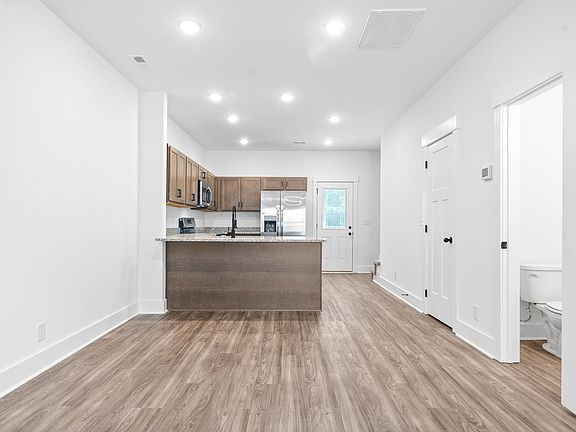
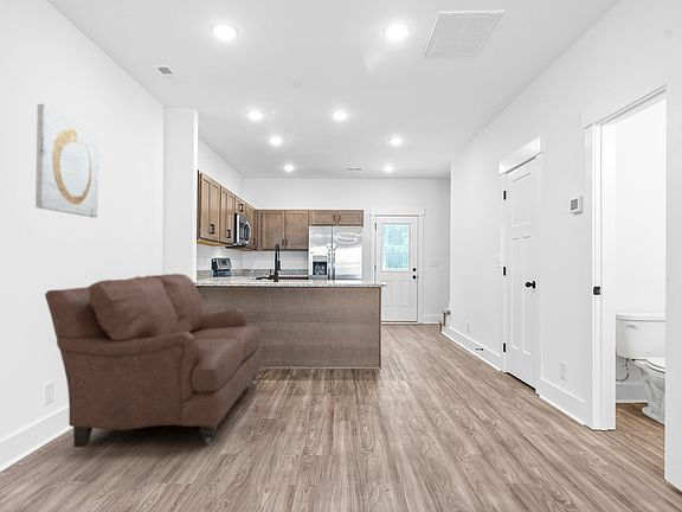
+ wall art (70, 166)
+ sofa (174, 343)
